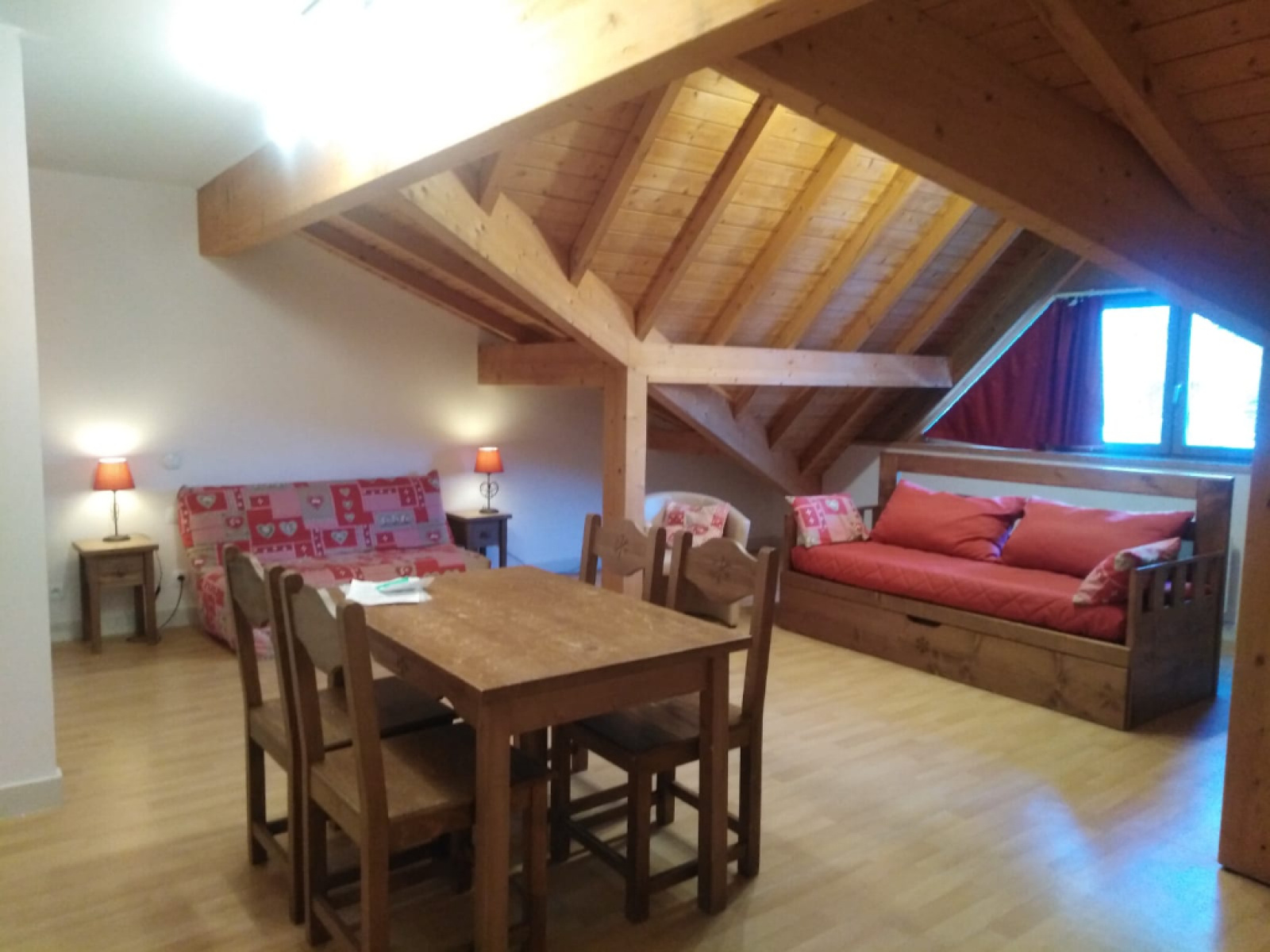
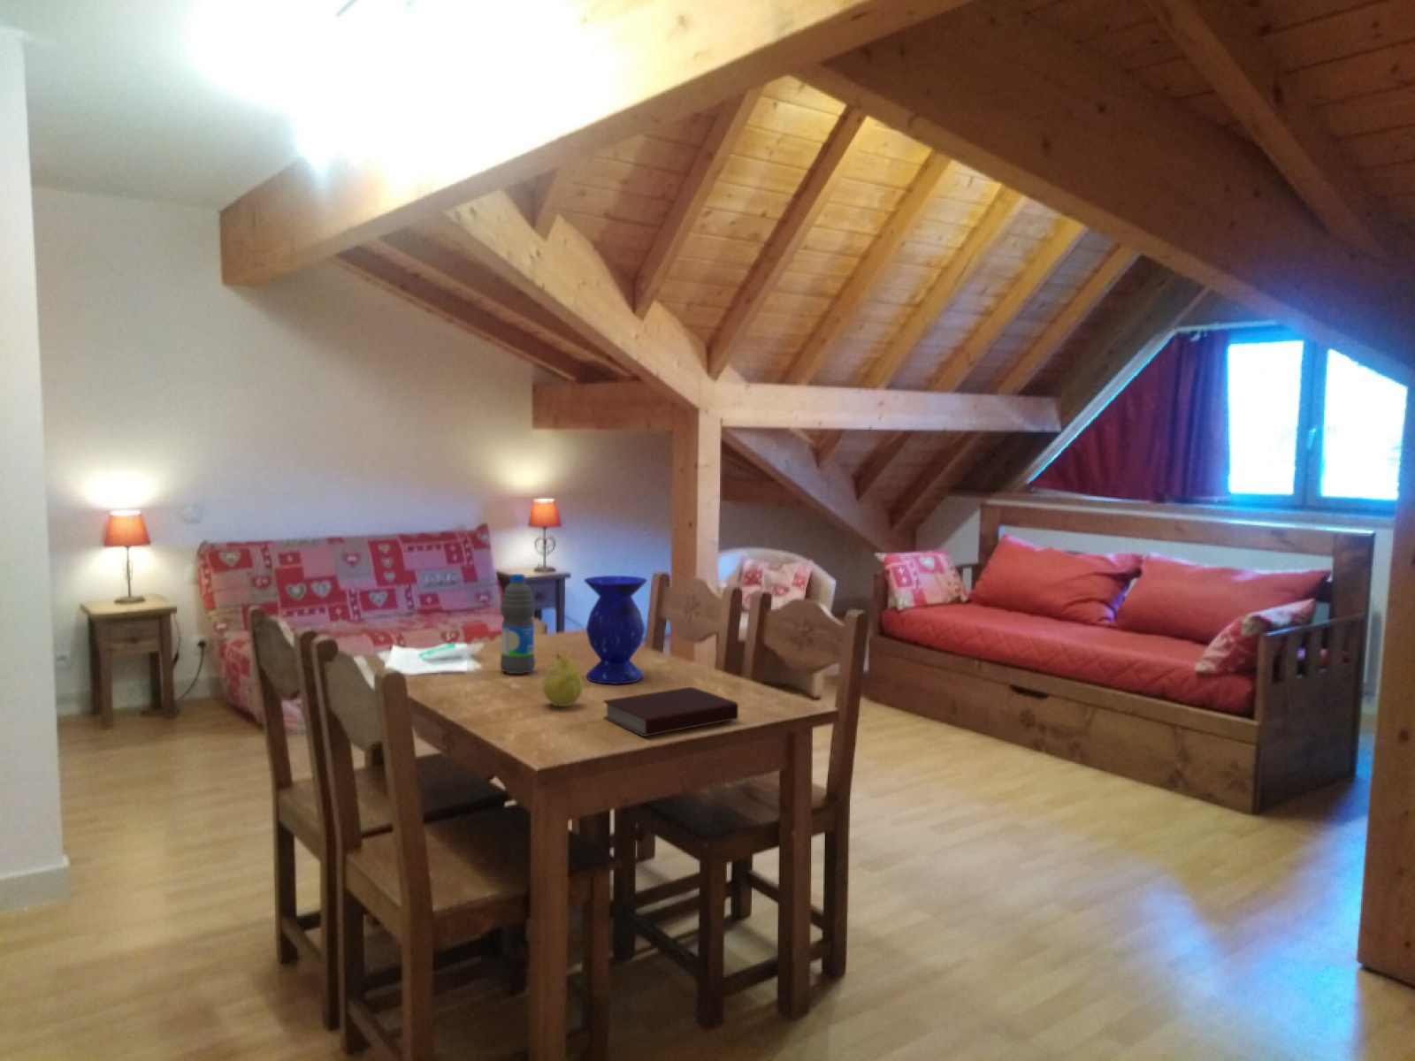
+ water bottle (517, 623)
+ fruit (563, 678)
+ vase (615, 629)
+ book (670, 710)
